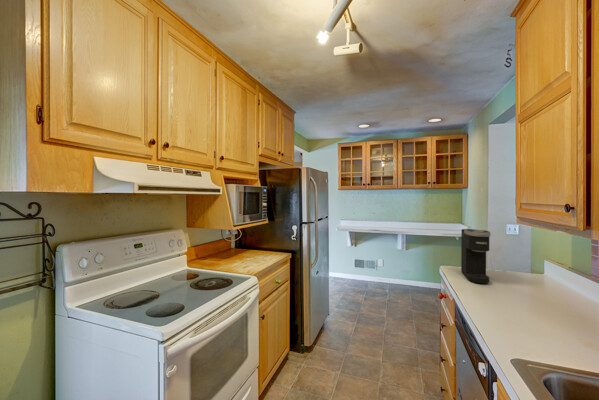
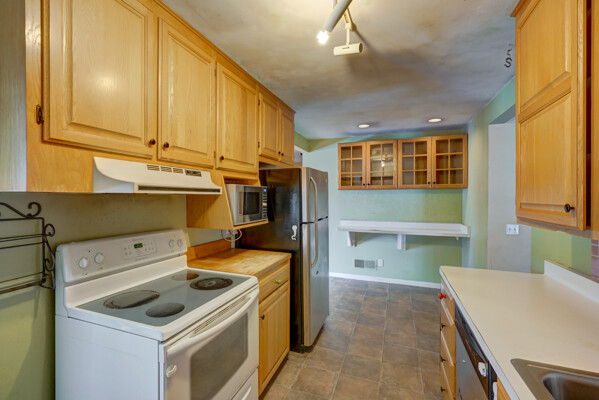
- coffee maker (474, 253)
